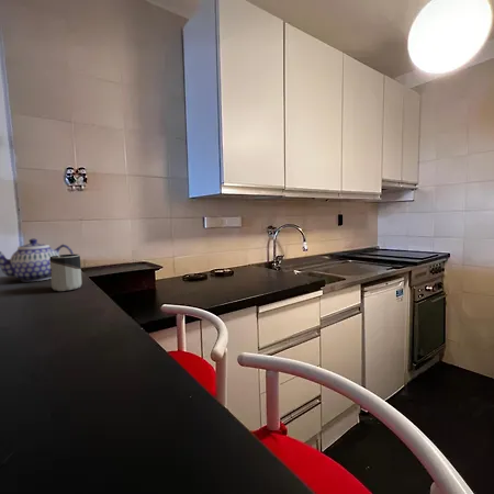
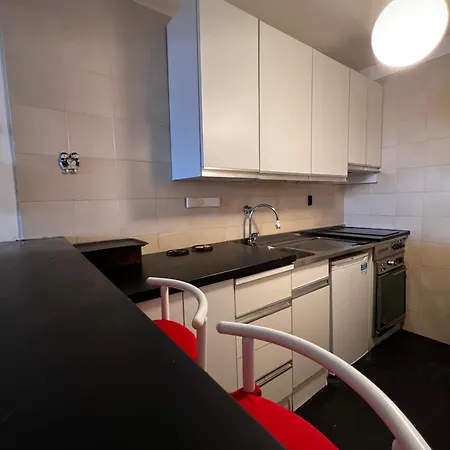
- teapot (34, 258)
- cup (65, 271)
